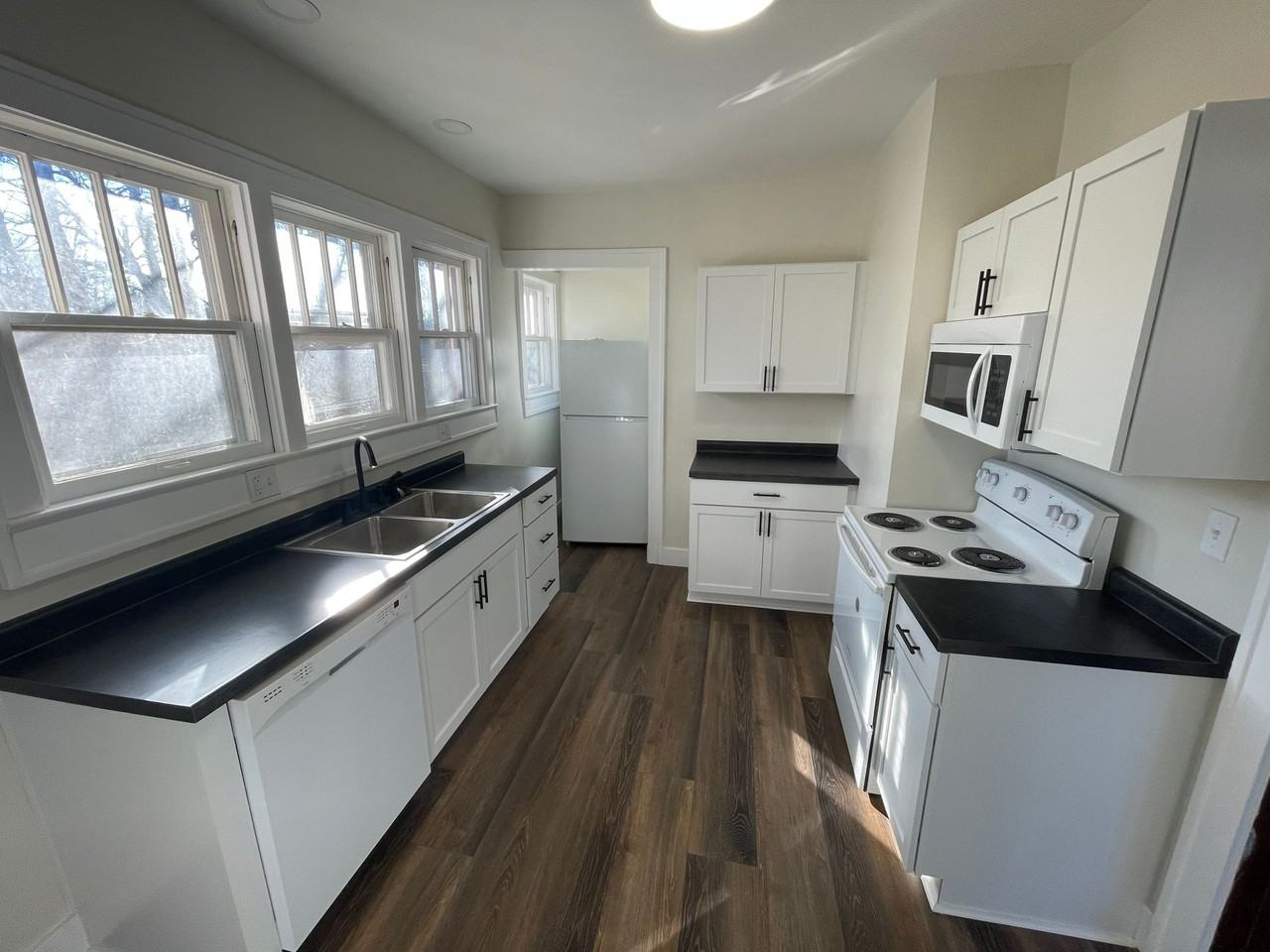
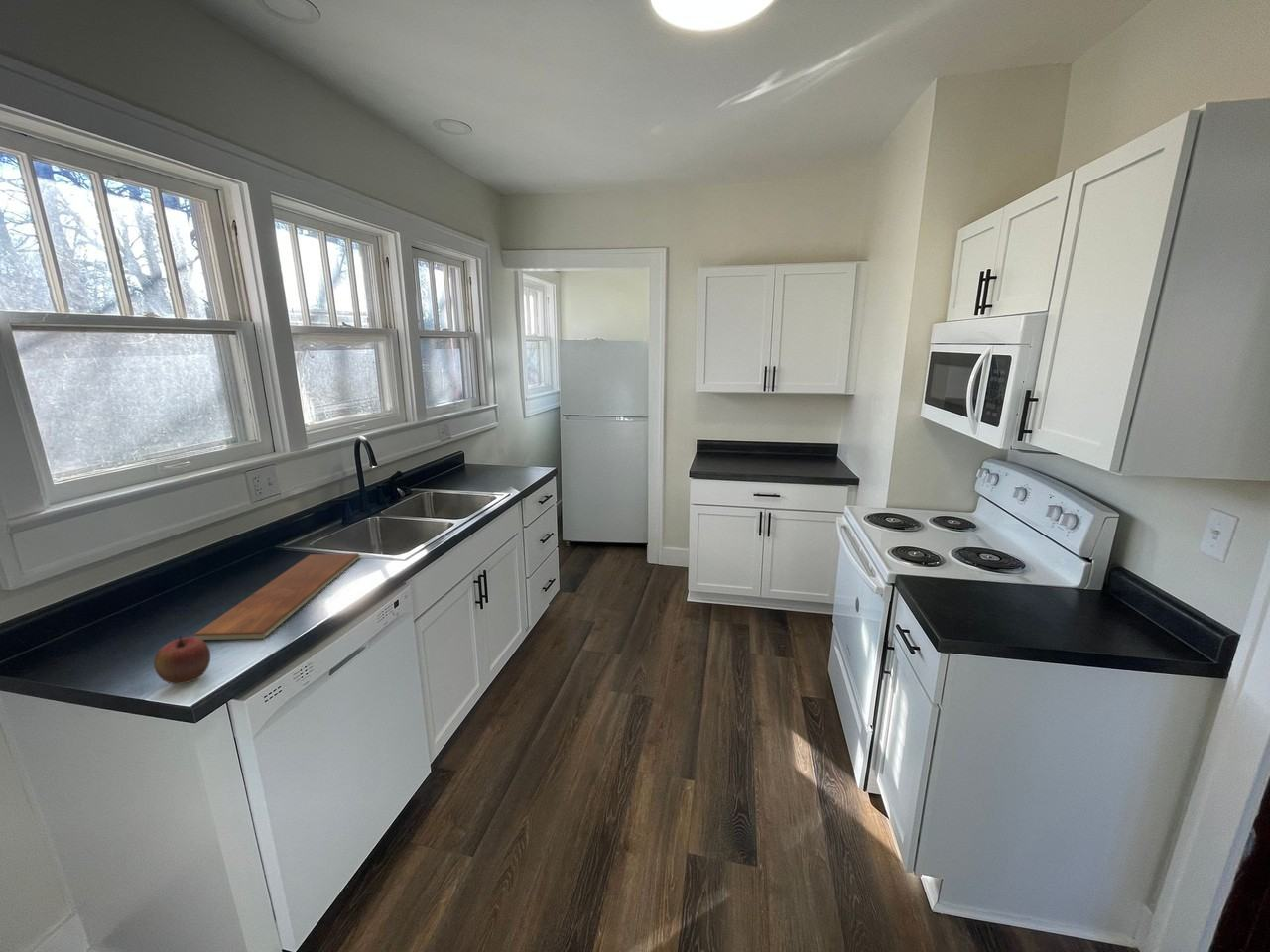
+ apple (183, 658)
+ chopping board (291, 589)
